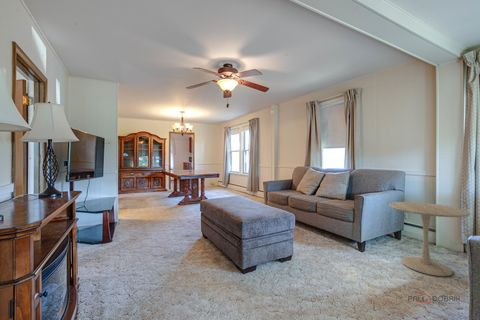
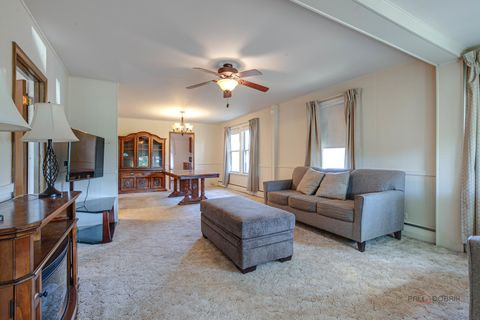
- side table (425, 236)
